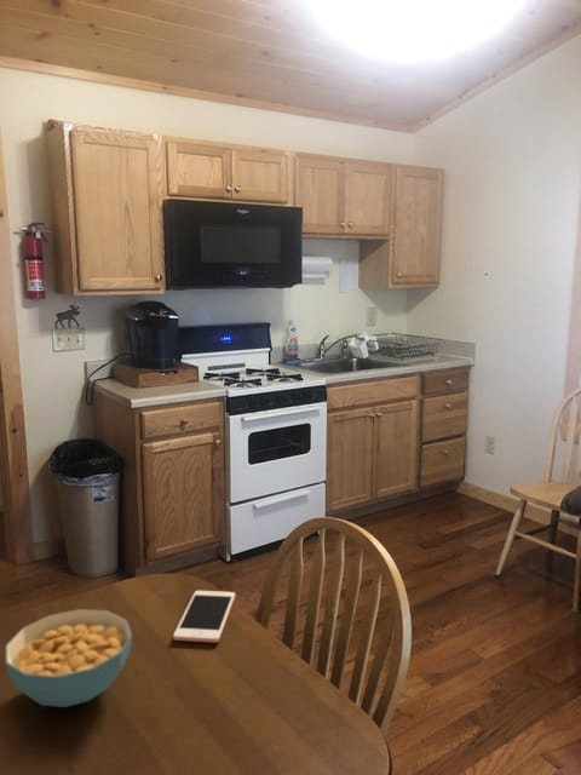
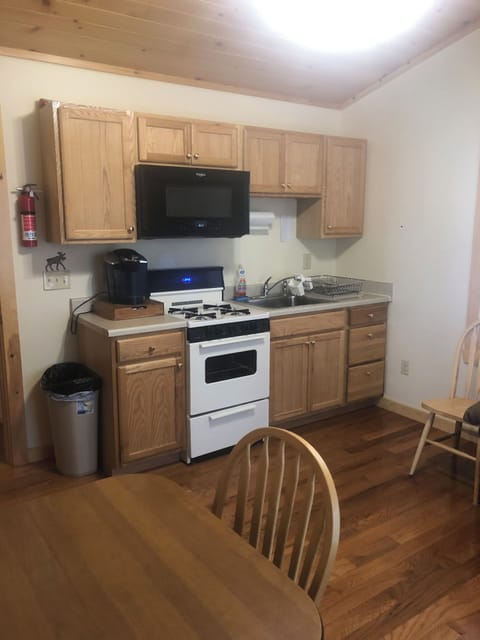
- cell phone (206, 614)
- cereal bowl (71, 666)
